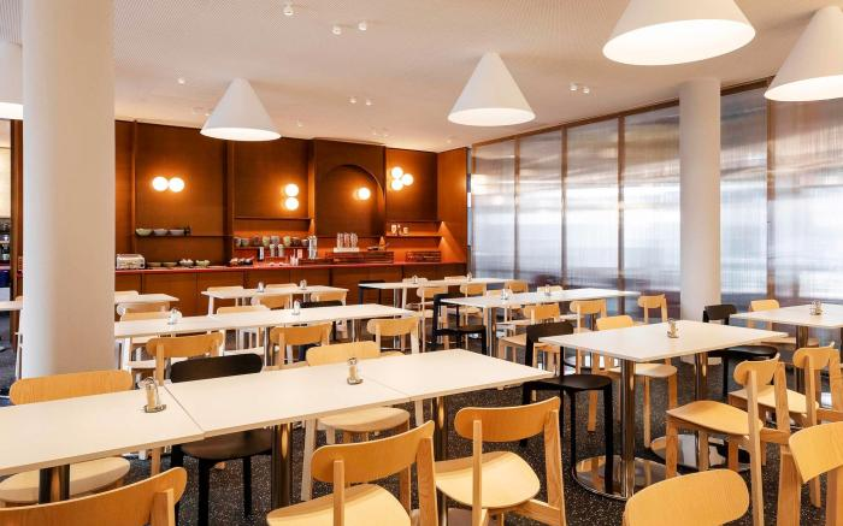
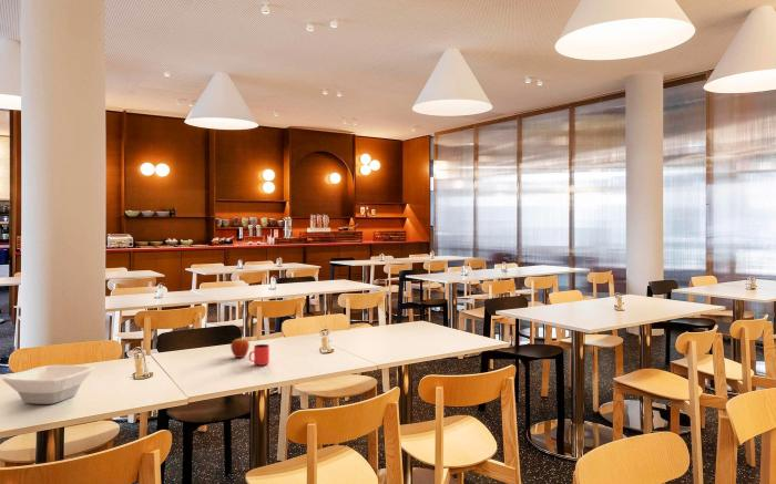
+ bowl (50, 385)
+ cup (258, 354)
+ fruit (239, 347)
